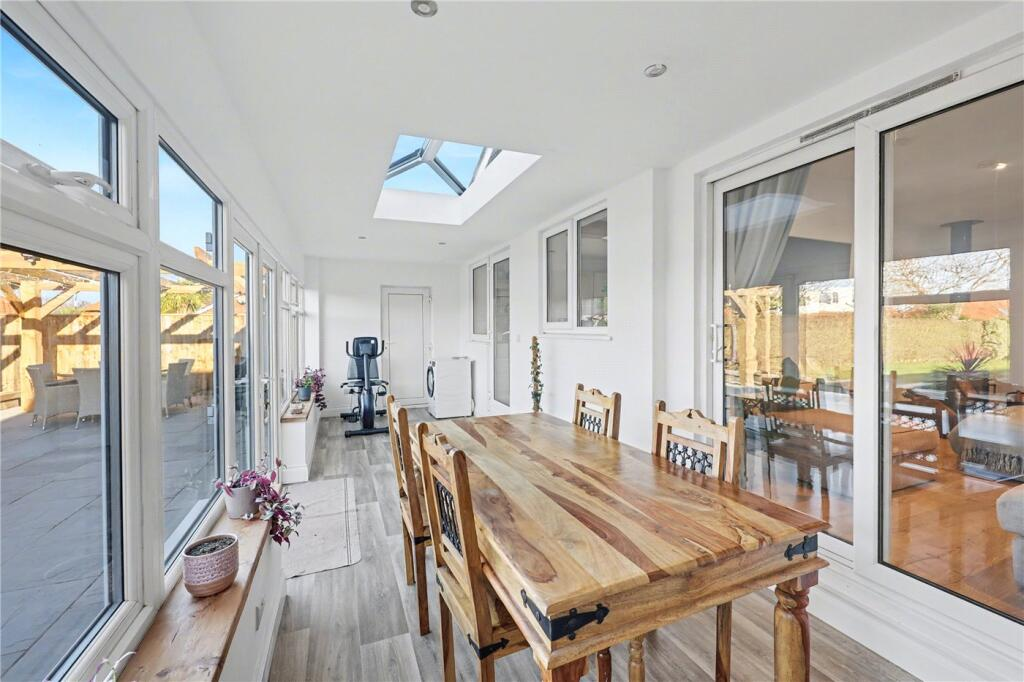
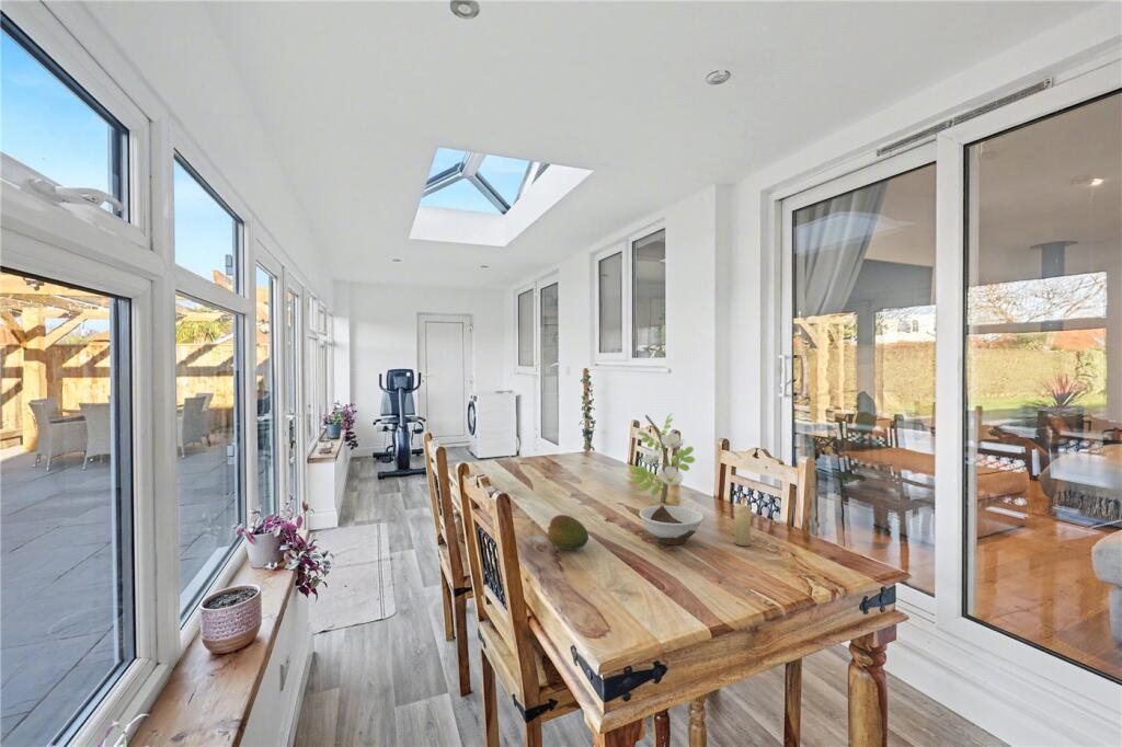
+ flower (664, 458)
+ fruit (568, 531)
+ candle (742, 519)
+ bowl (671, 527)
